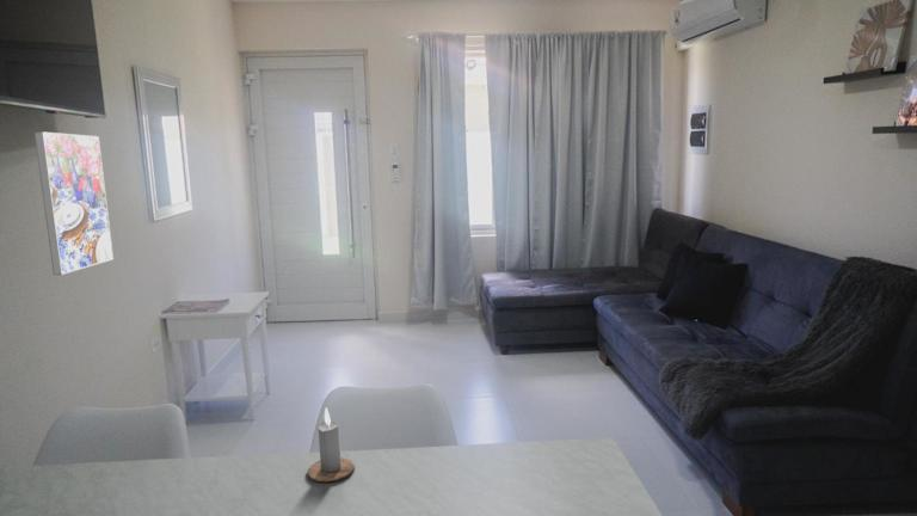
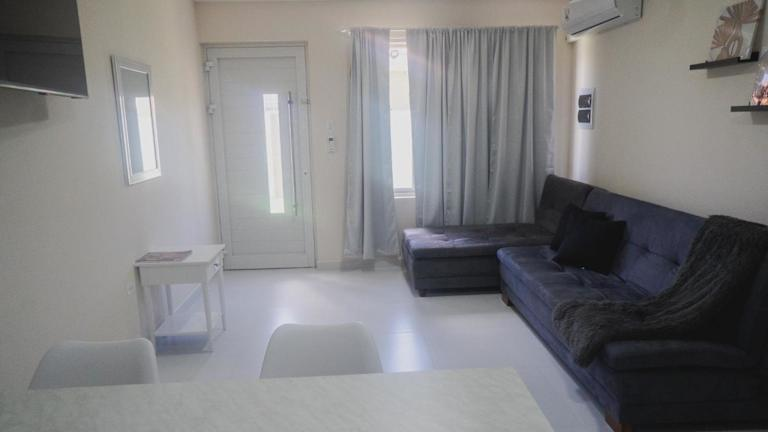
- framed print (76, 201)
- candle (328, 438)
